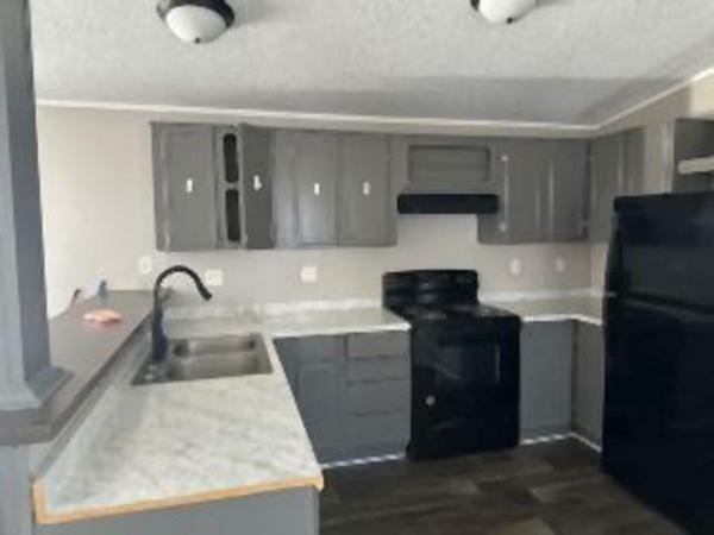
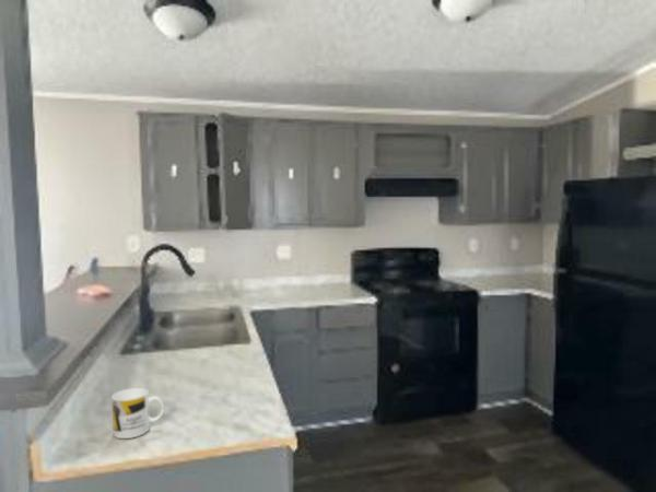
+ mug (138, 411)
